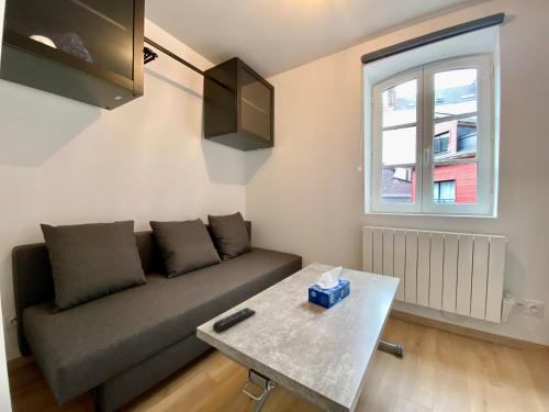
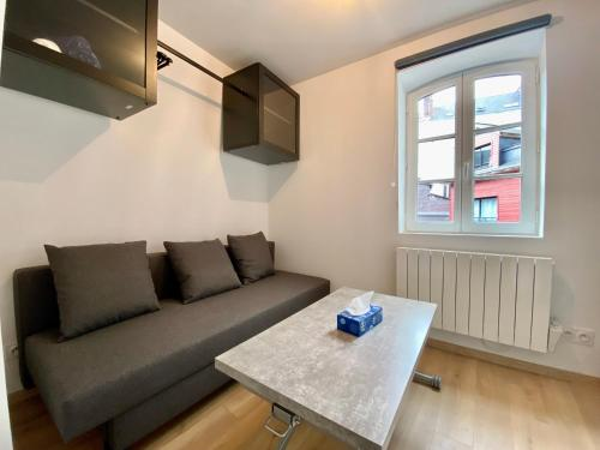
- remote control (235, 318)
